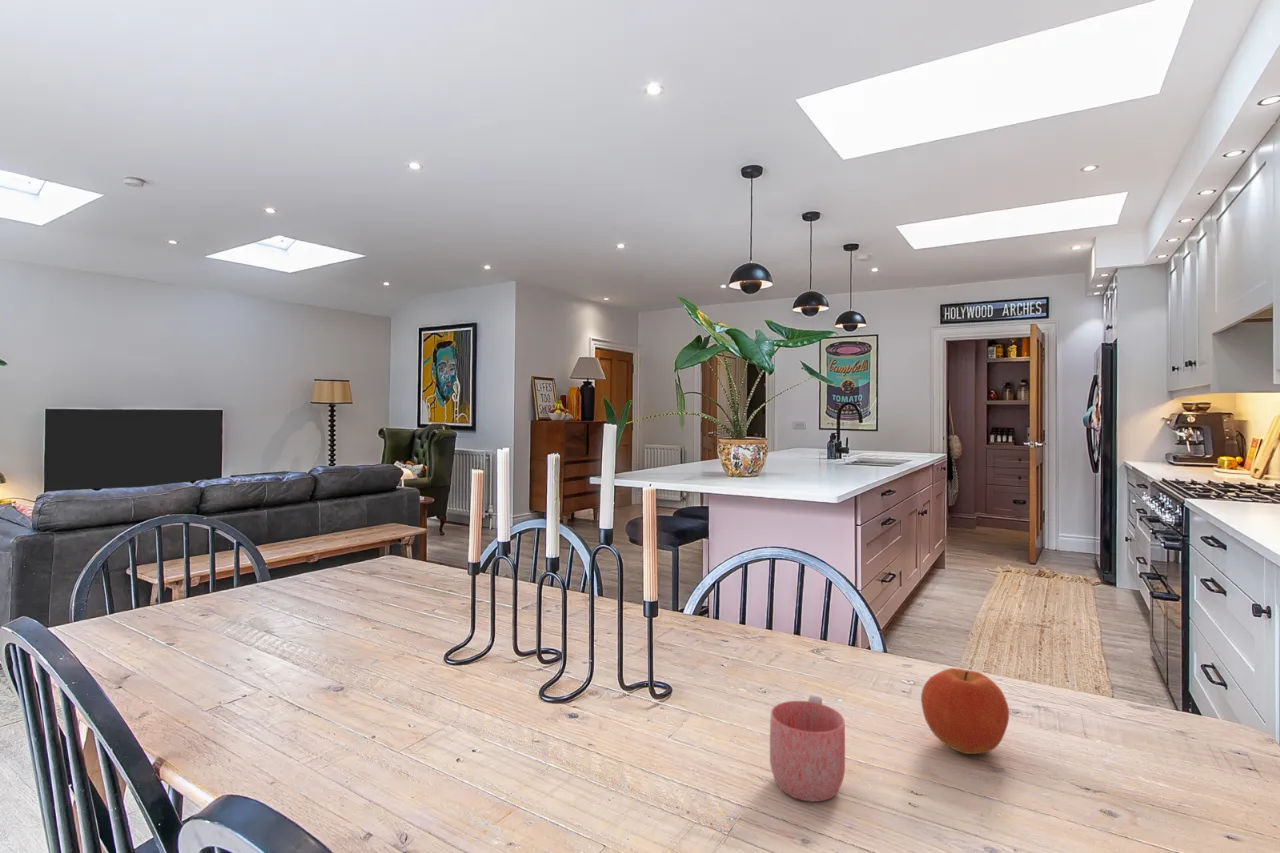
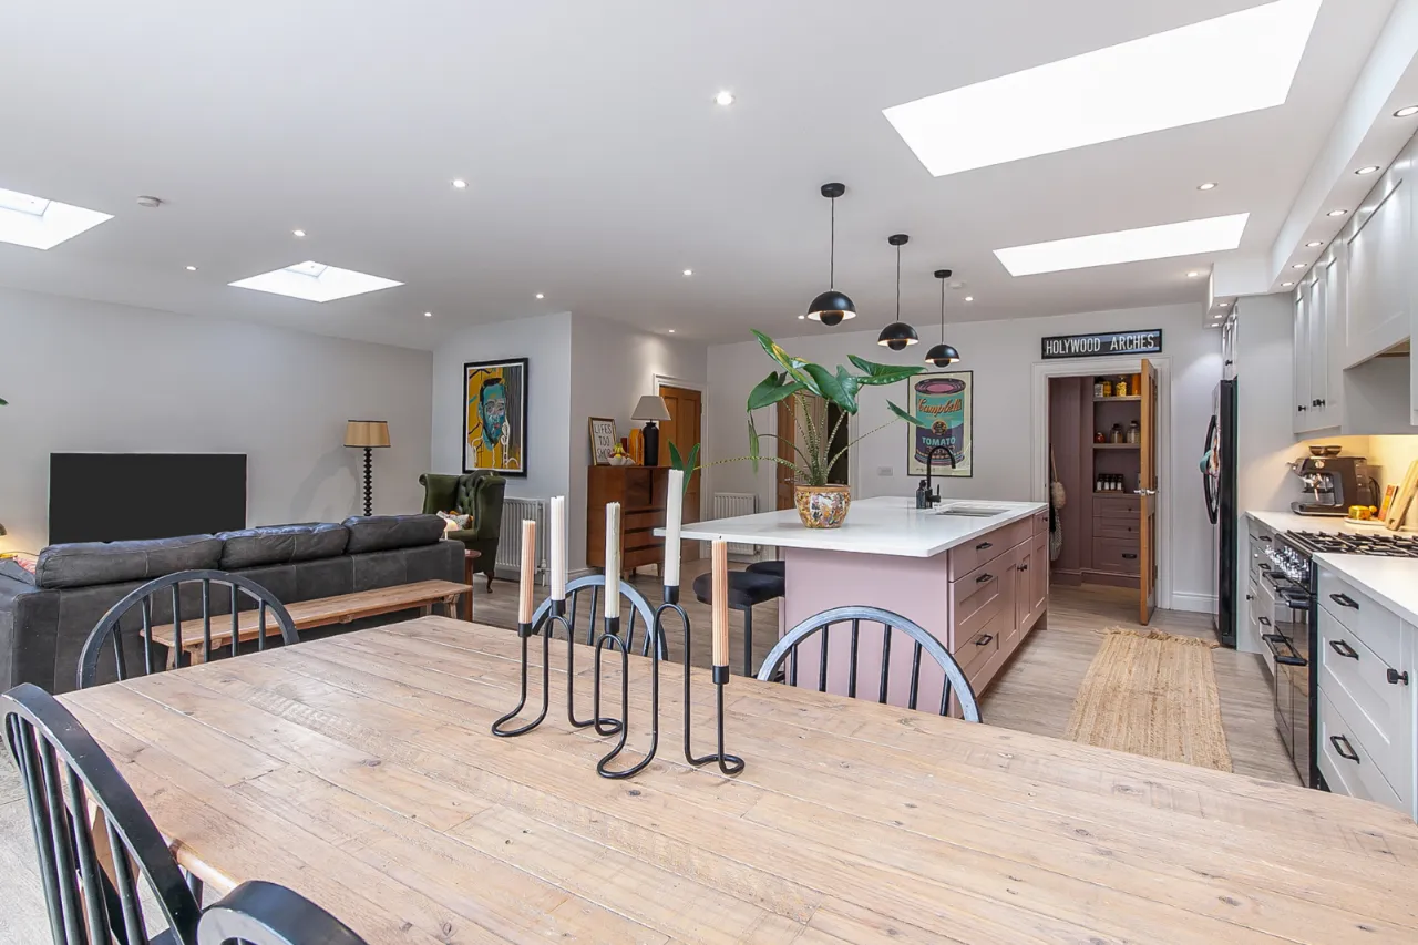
- mug (808, 743)
- fruit (963, 709)
